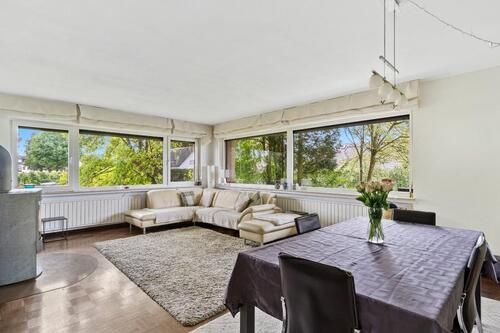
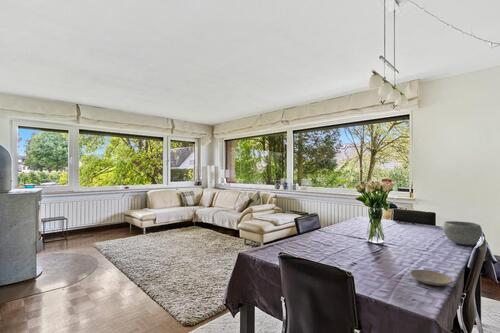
+ bowl (462, 233)
+ plate (430, 278)
